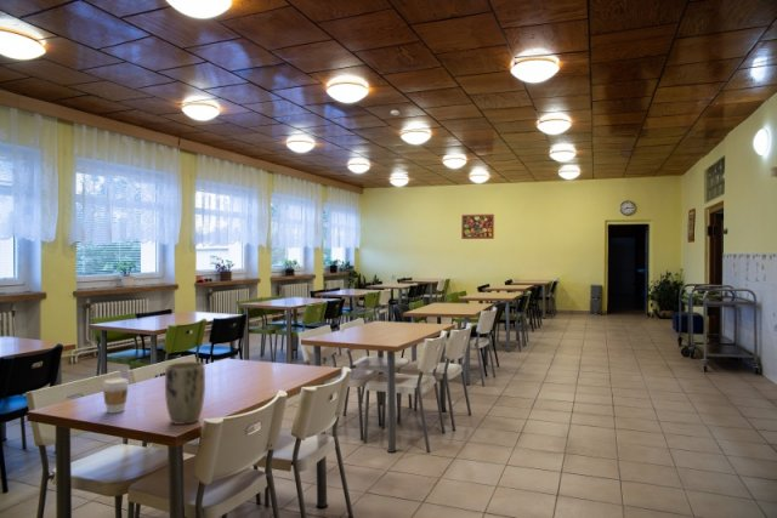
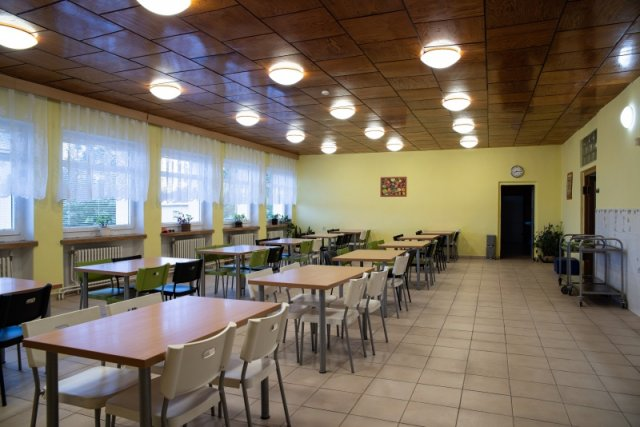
- coffee cup (115, 394)
- plant pot (185, 392)
